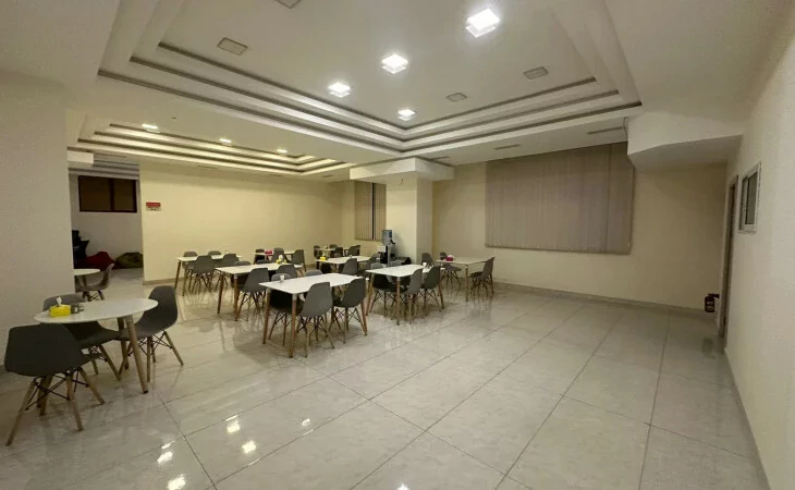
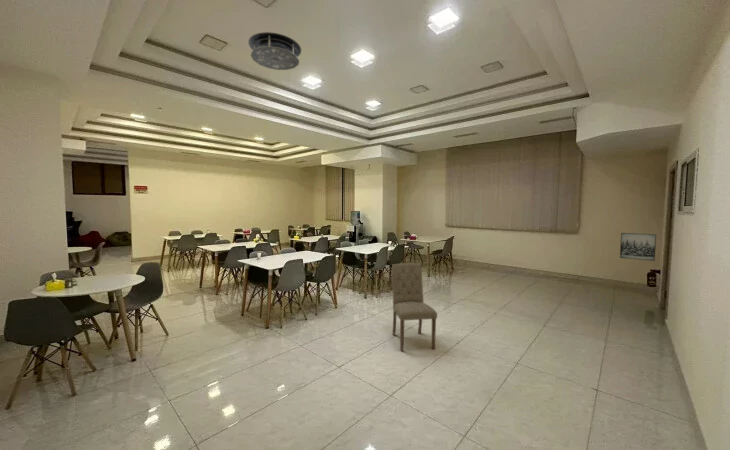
+ ceiling light fixture (275, 53)
+ wall art (637, 246)
+ dining chair (412, 303)
